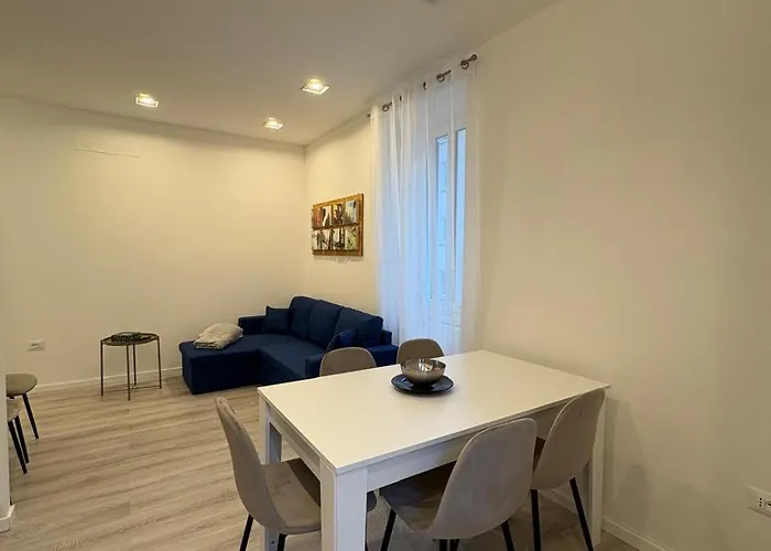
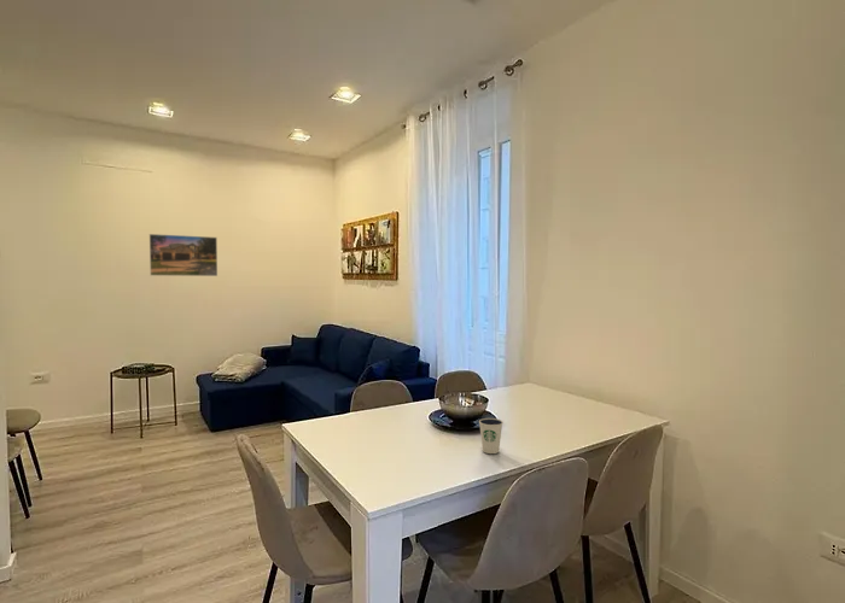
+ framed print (183, 256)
+ dixie cup (490, 435)
